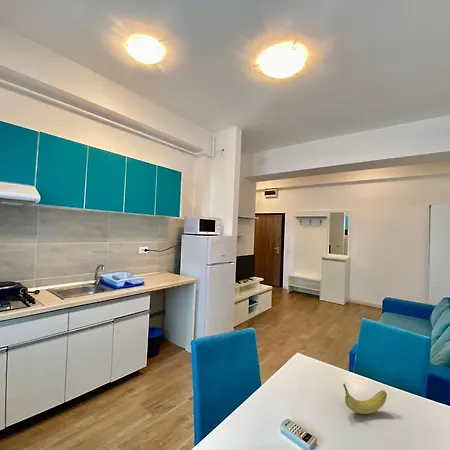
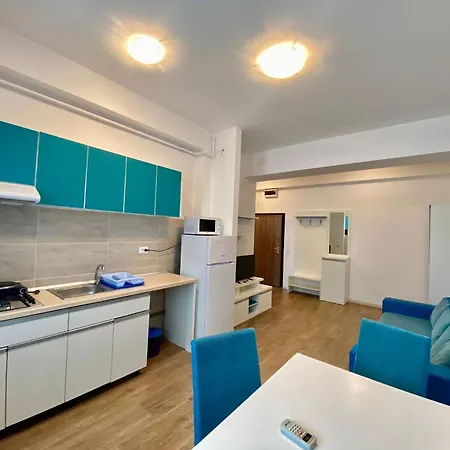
- fruit (366, 400)
